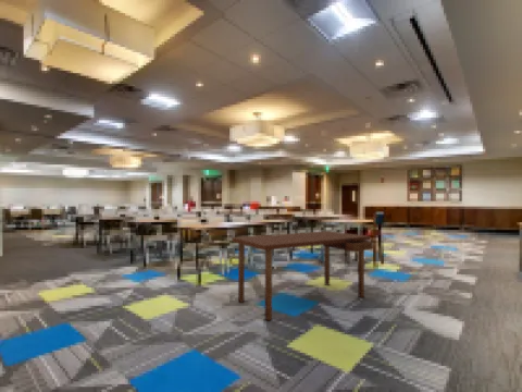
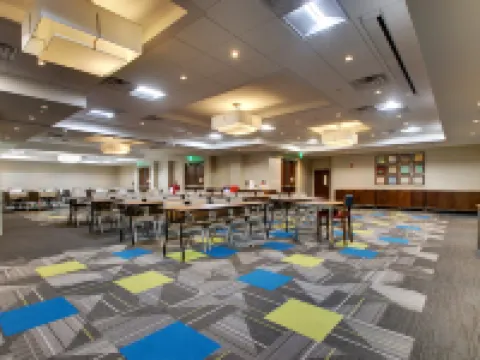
- desk (302, 246)
